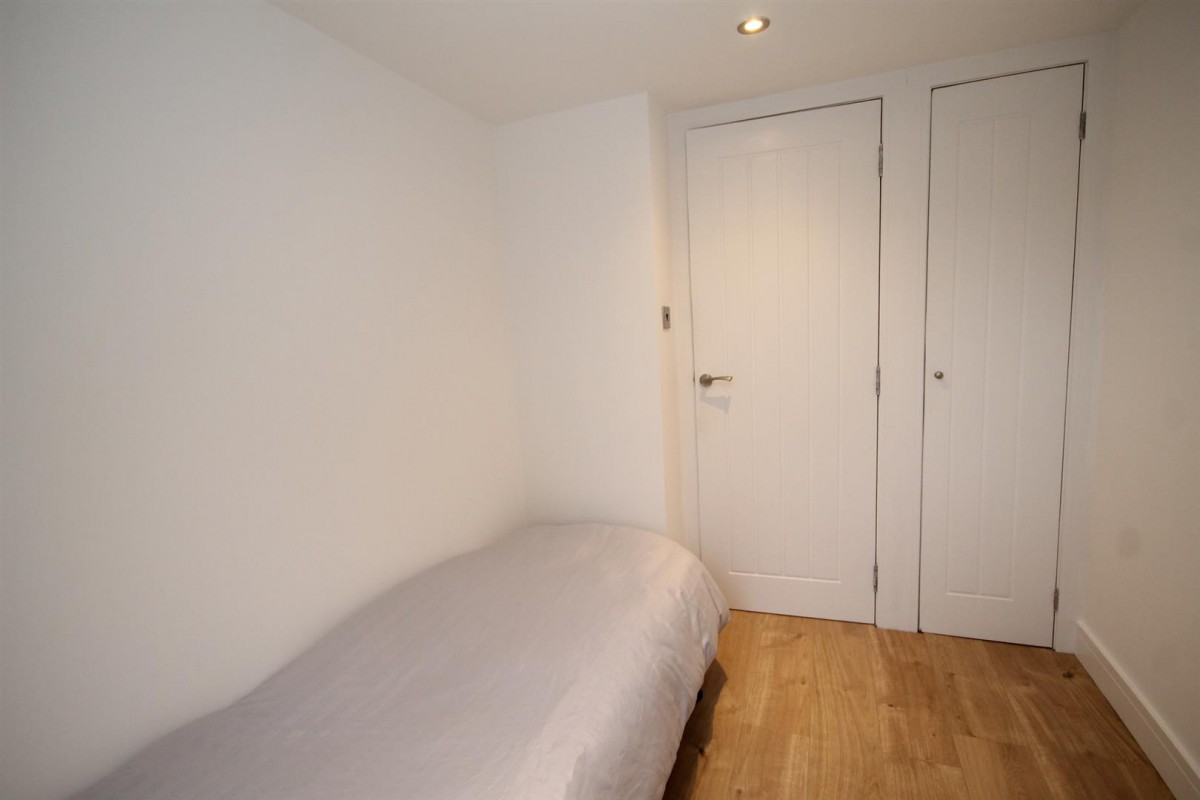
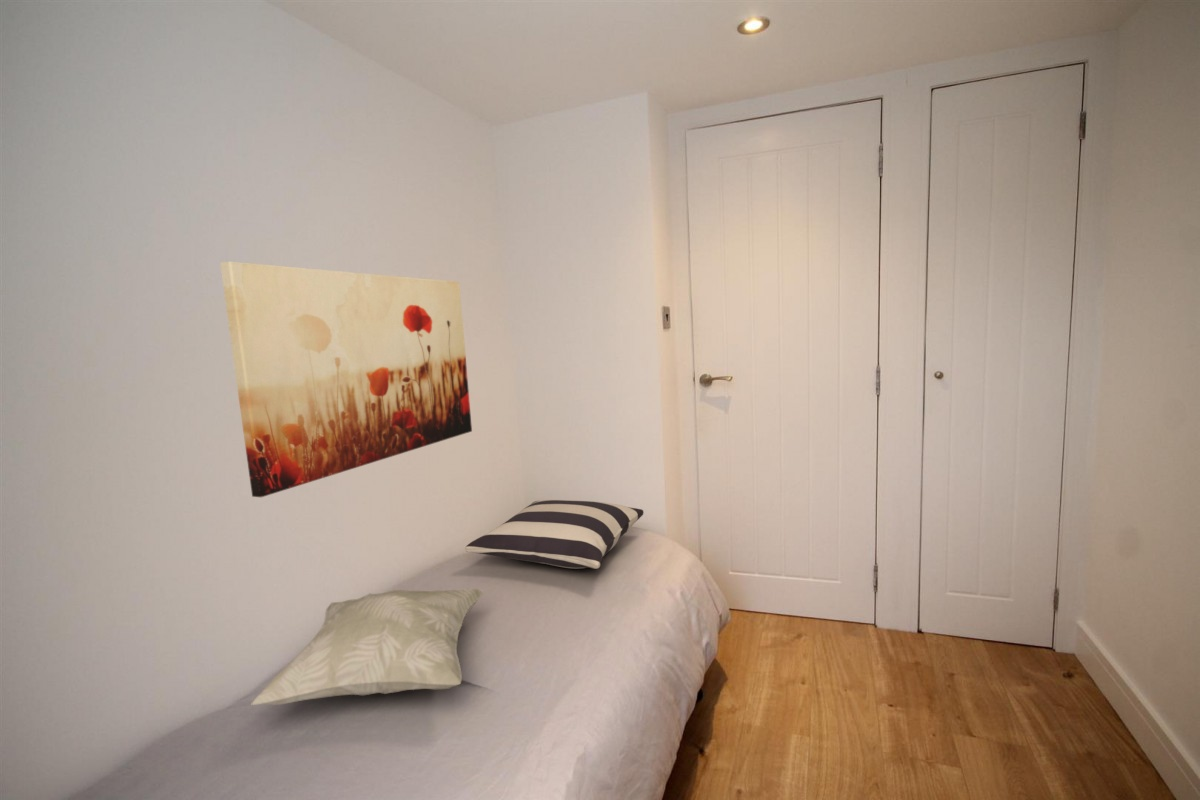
+ decorative pillow (385, 639)
+ pillow (561, 531)
+ wall art (376, 367)
